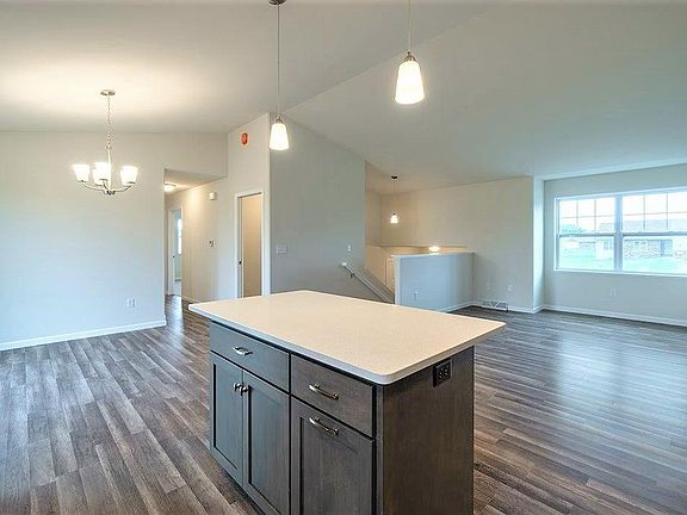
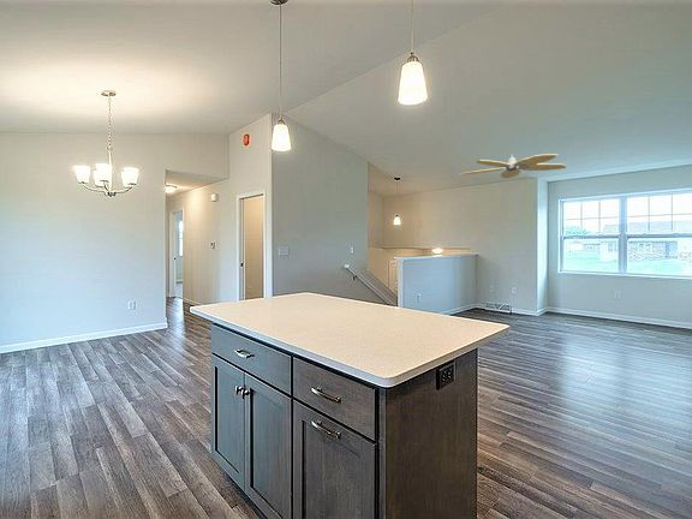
+ ceiling fan (509, 161)
